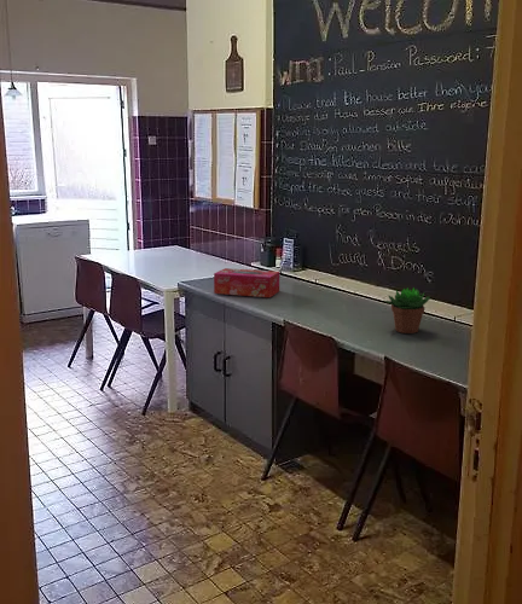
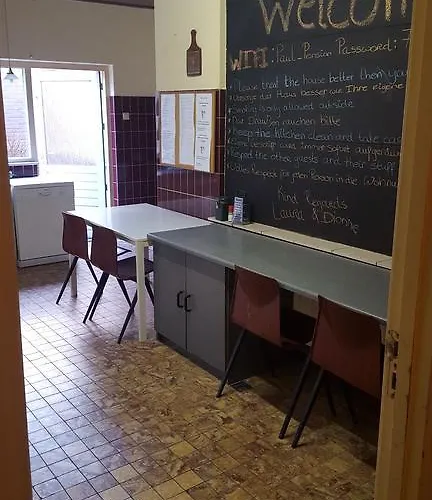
- succulent plant (407, 309)
- tissue box (246, 281)
